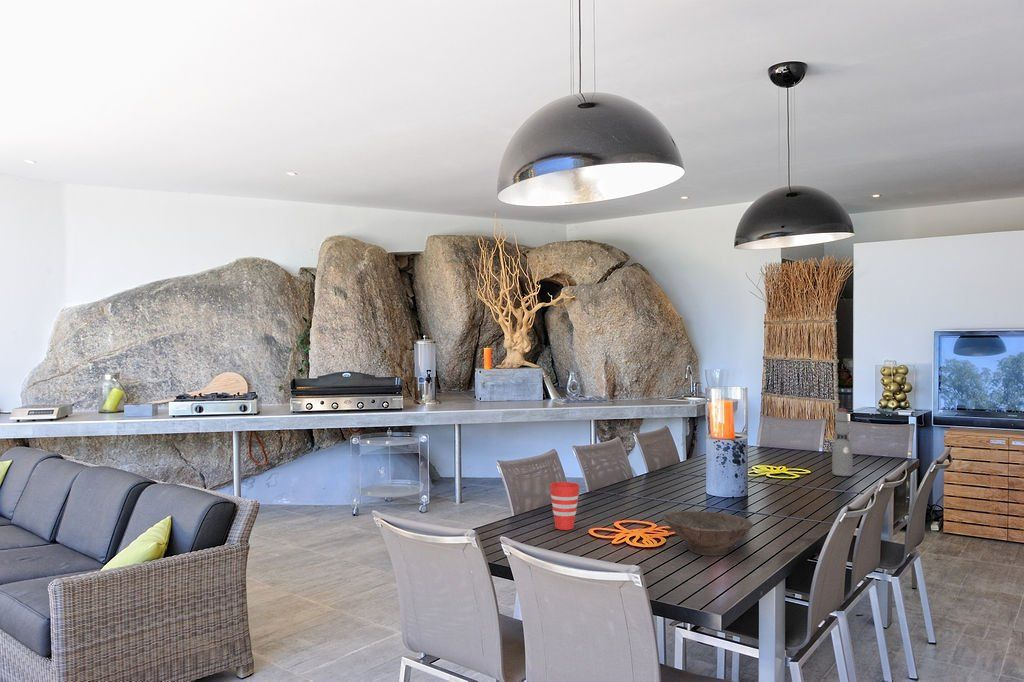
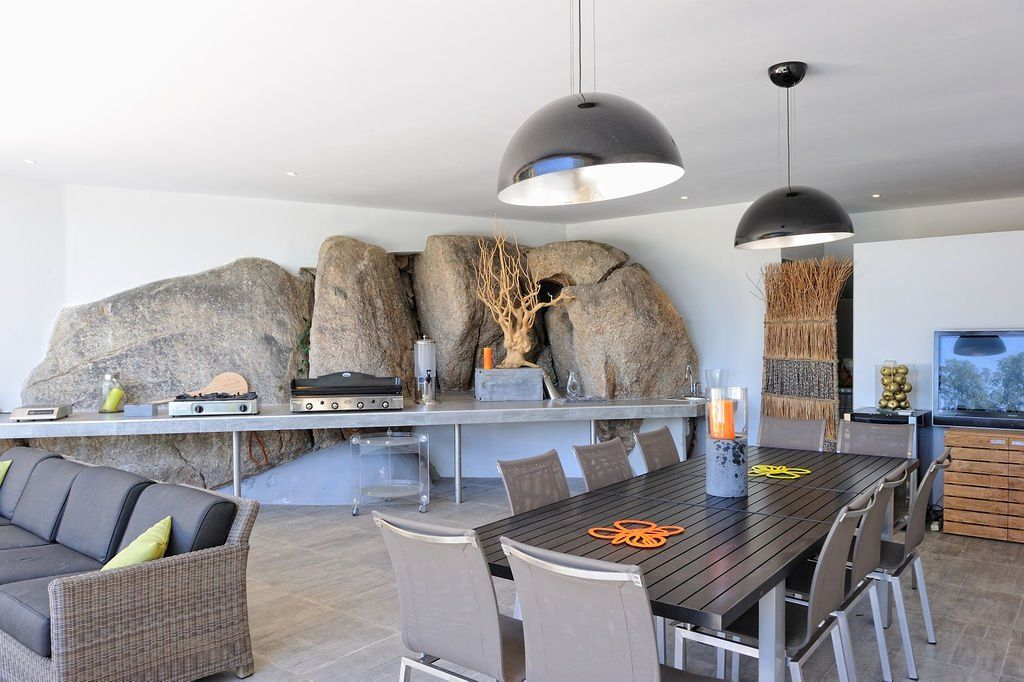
- cup (564, 506)
- bottle (842, 441)
- bowl (707, 534)
